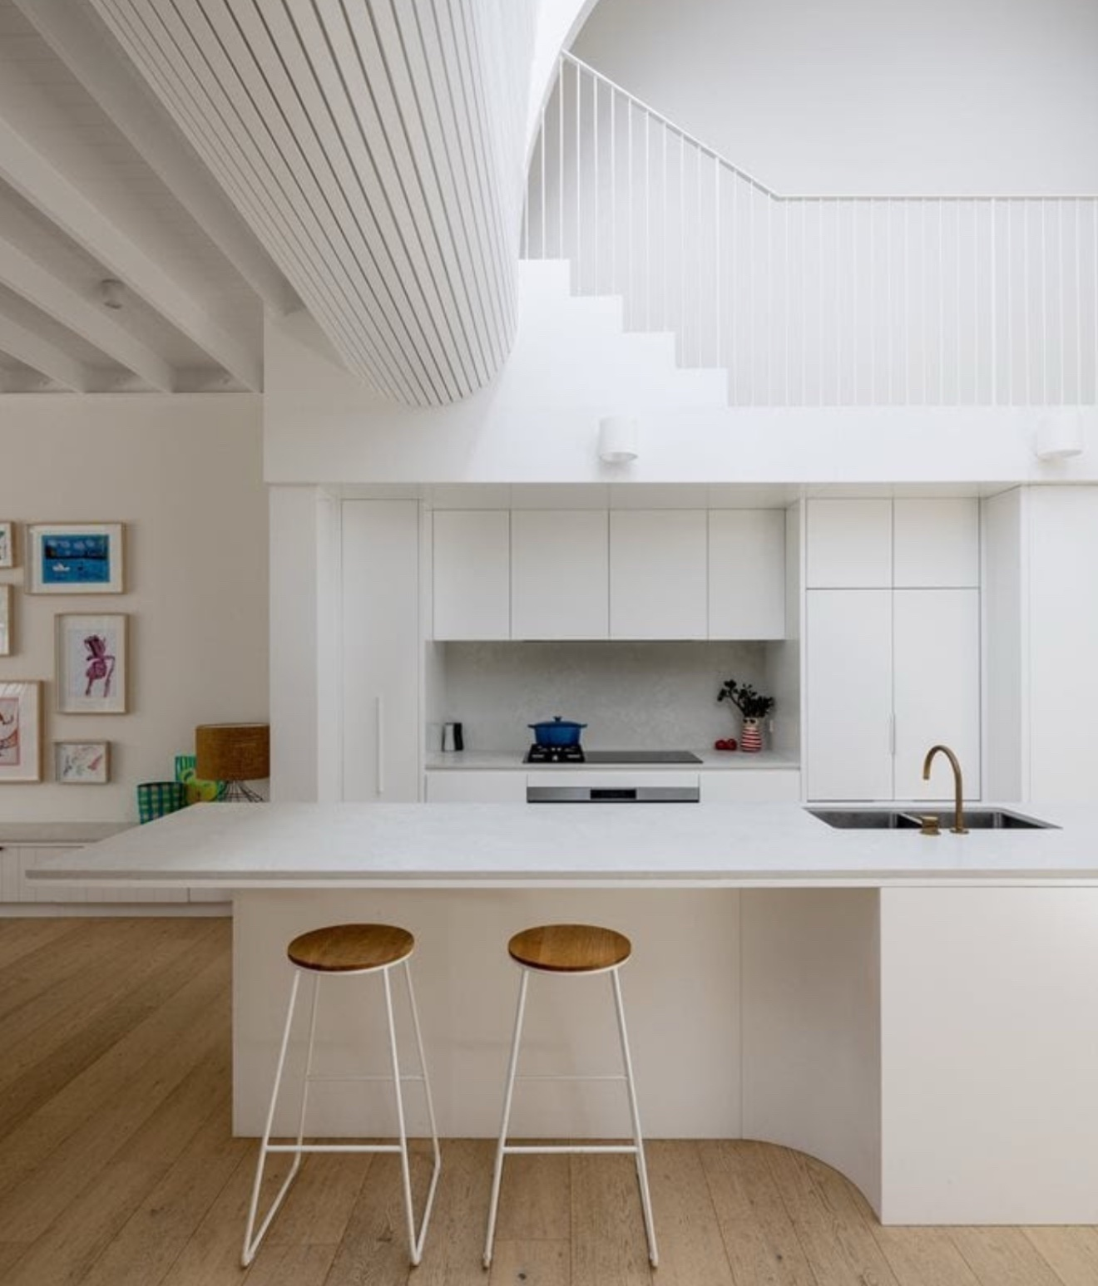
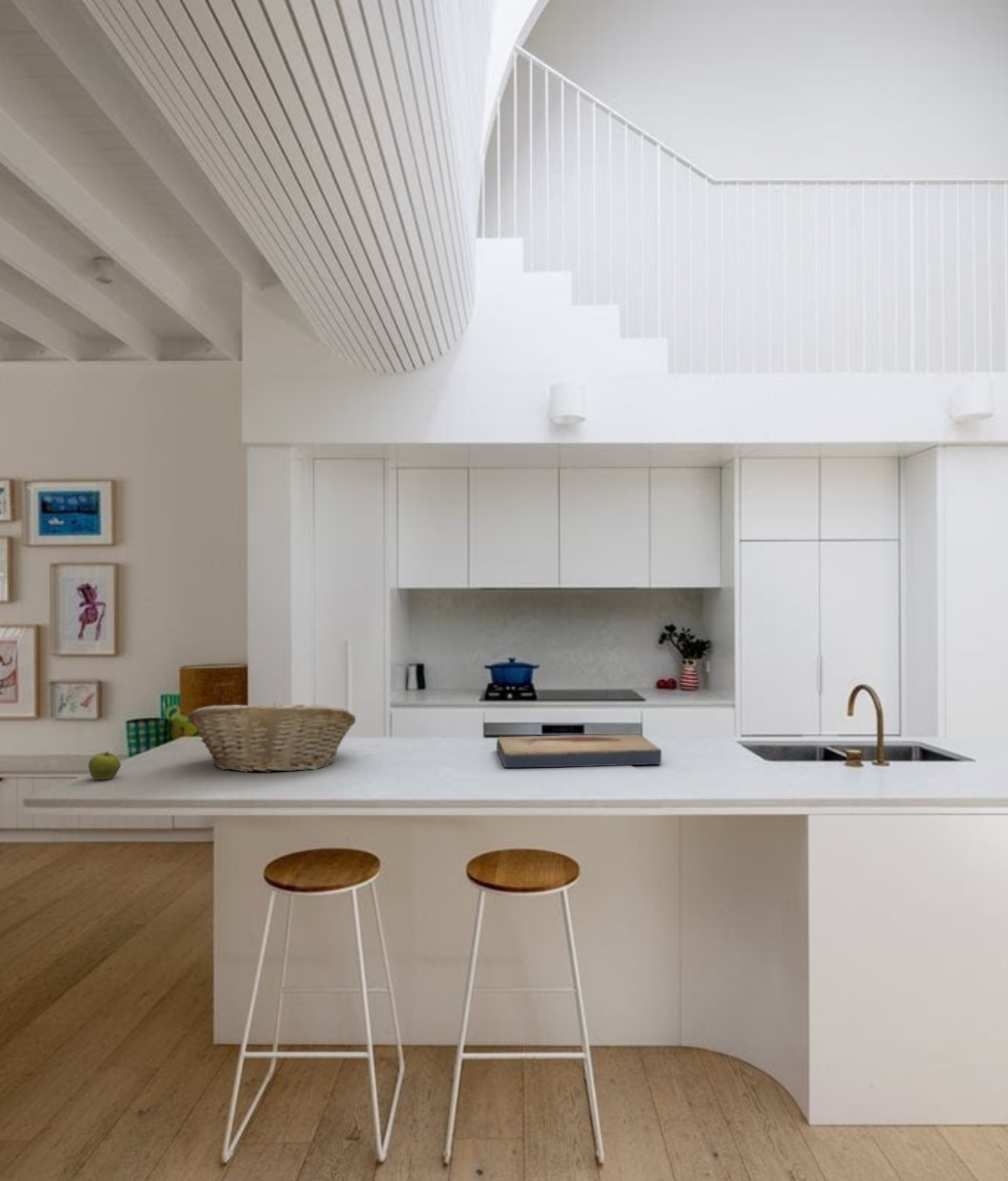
+ apple (105, 764)
+ fish fossil (577, 750)
+ fruit basket (273, 731)
